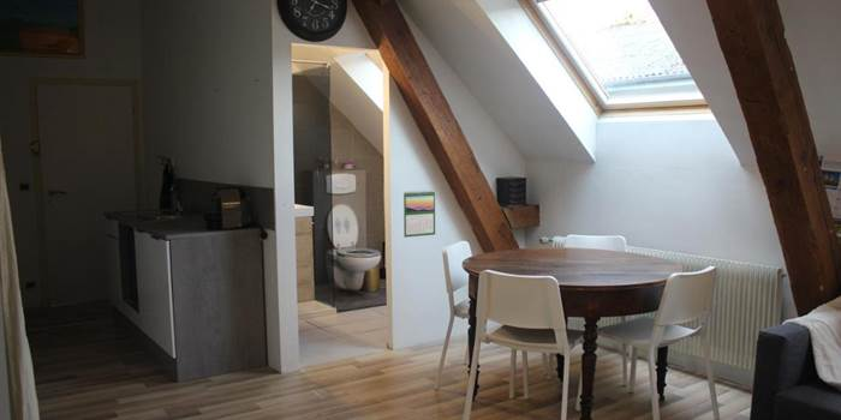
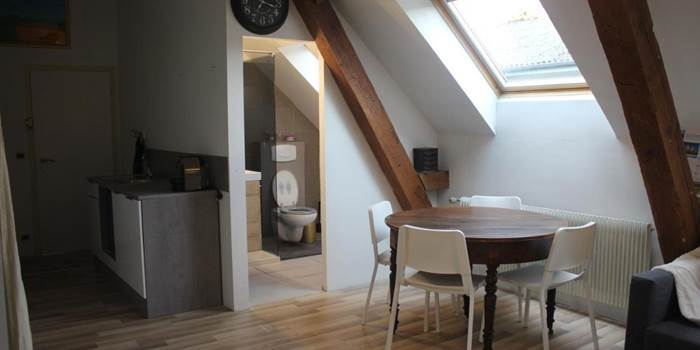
- calendar (419, 212)
